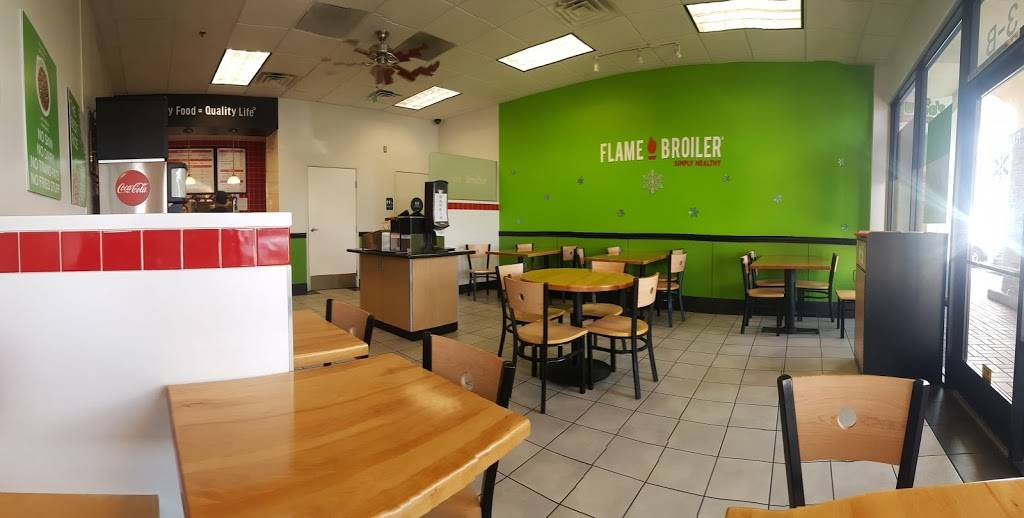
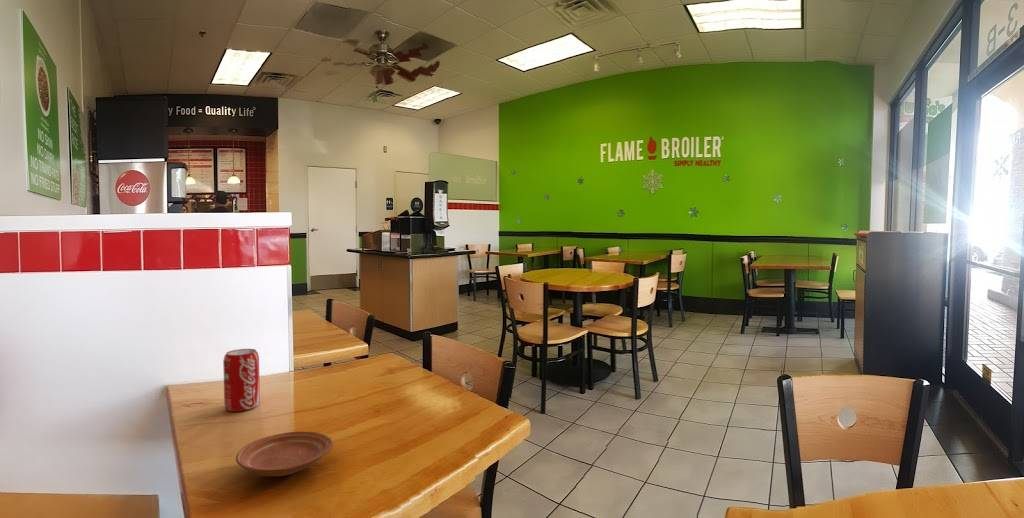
+ plate (286, 457)
+ beverage can (241, 379)
